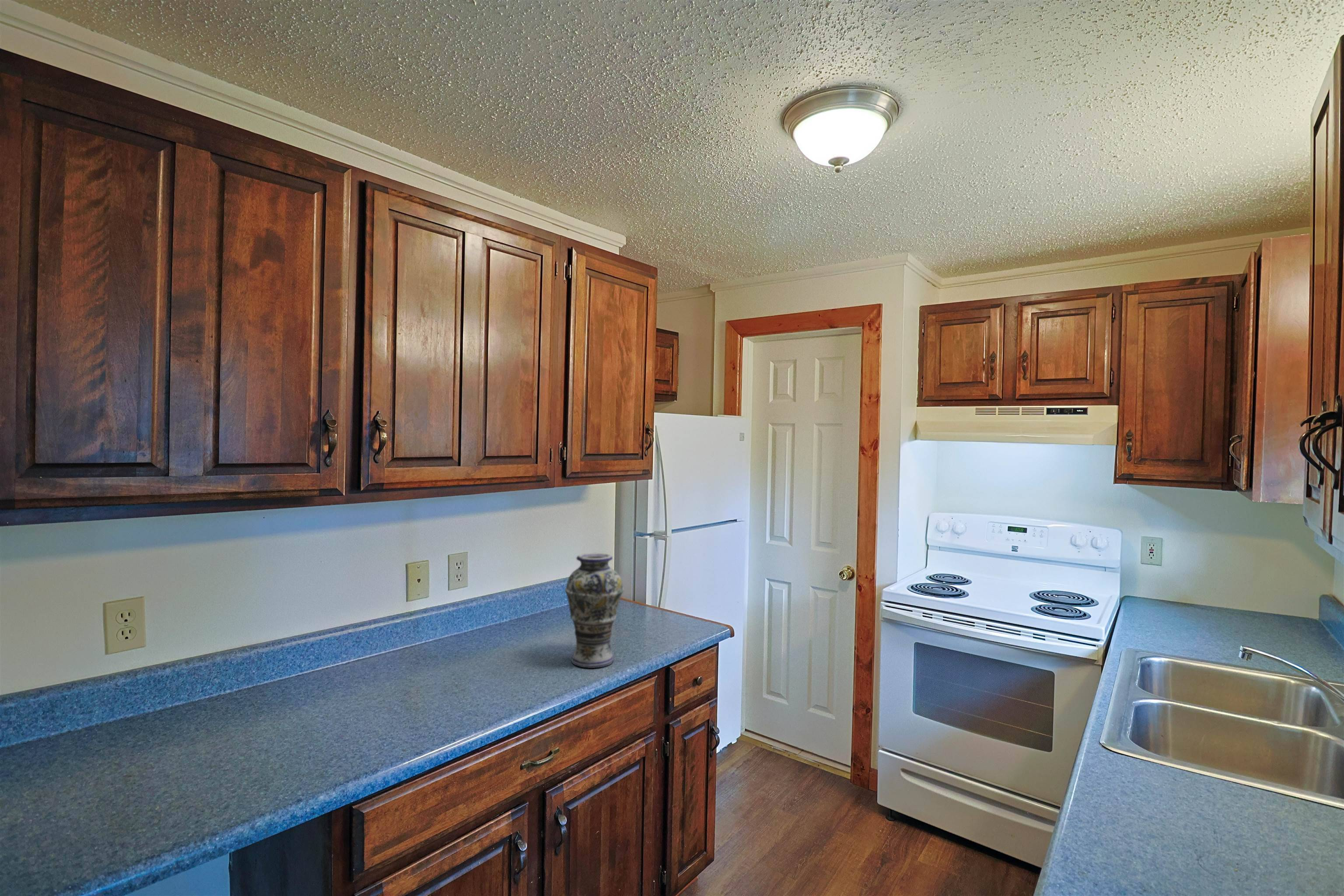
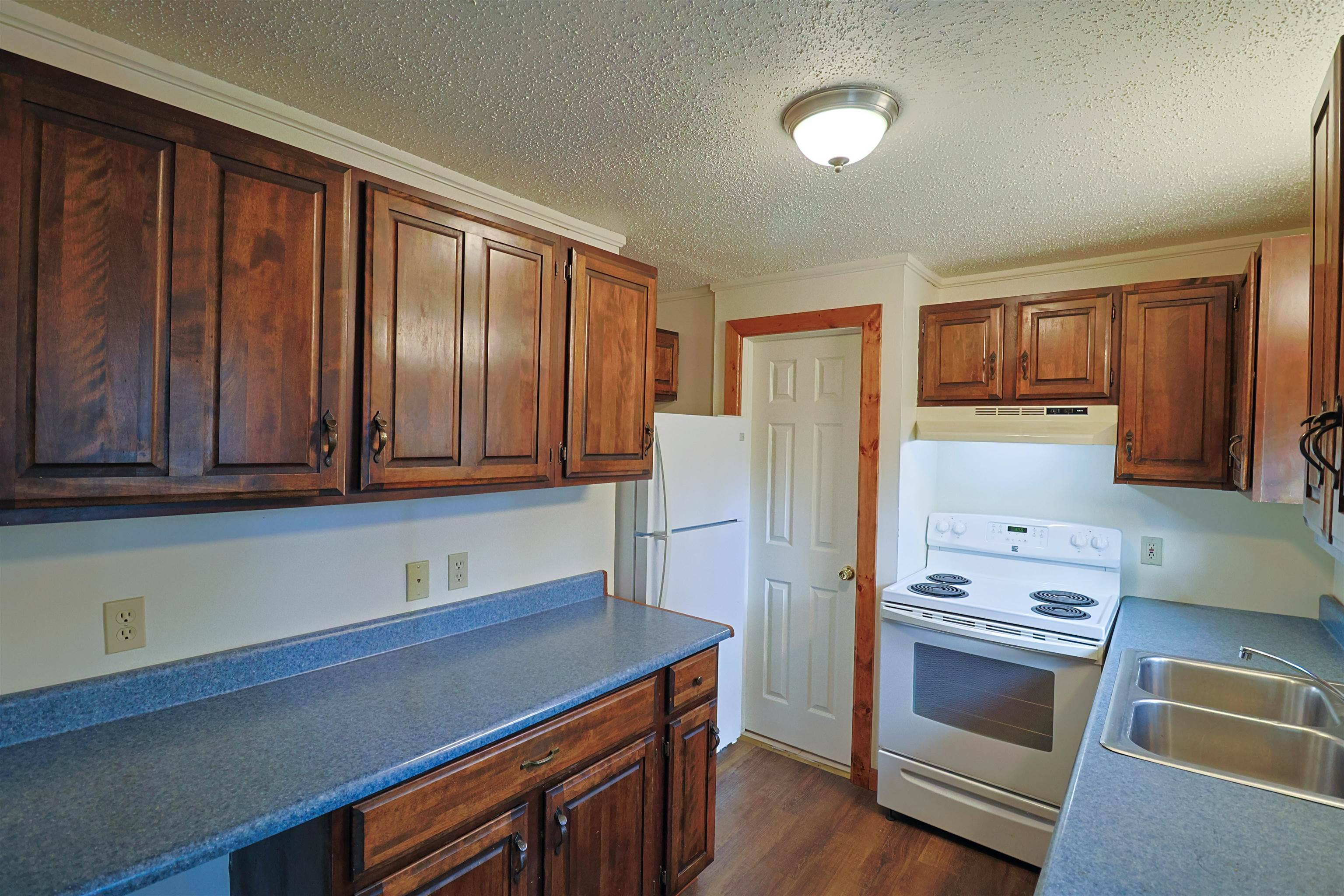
- vase (594, 608)
